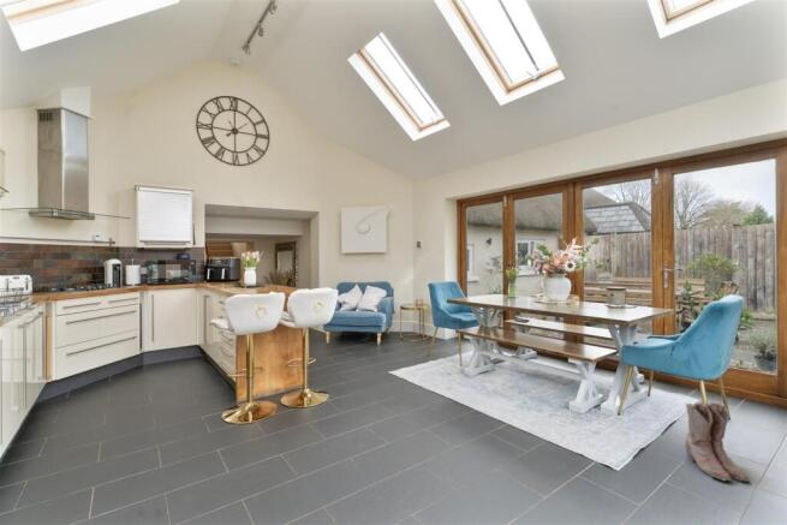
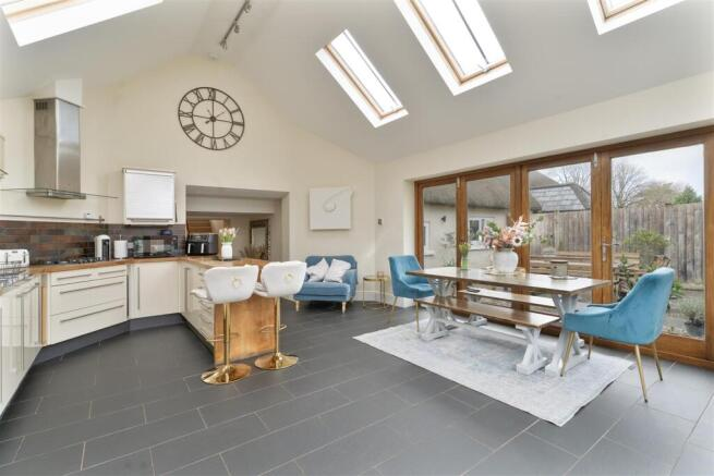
- boots (715, 436)
